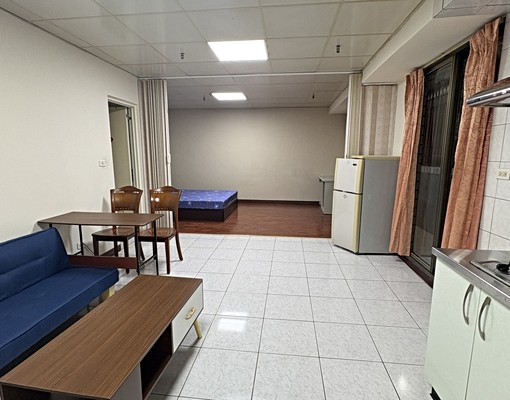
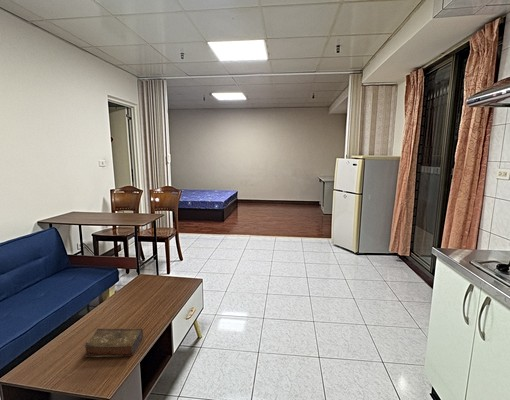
+ book (114, 341)
